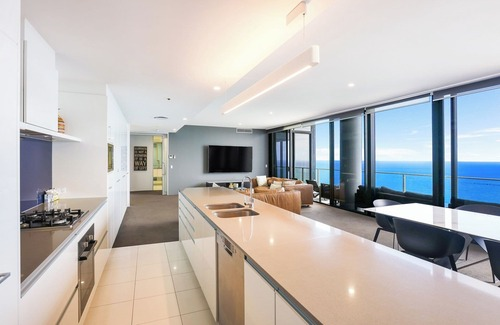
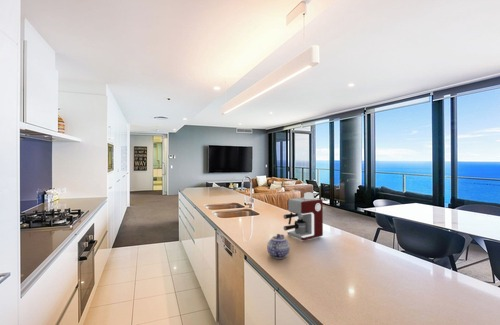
+ teapot (278, 245)
+ coffee maker (300, 215)
